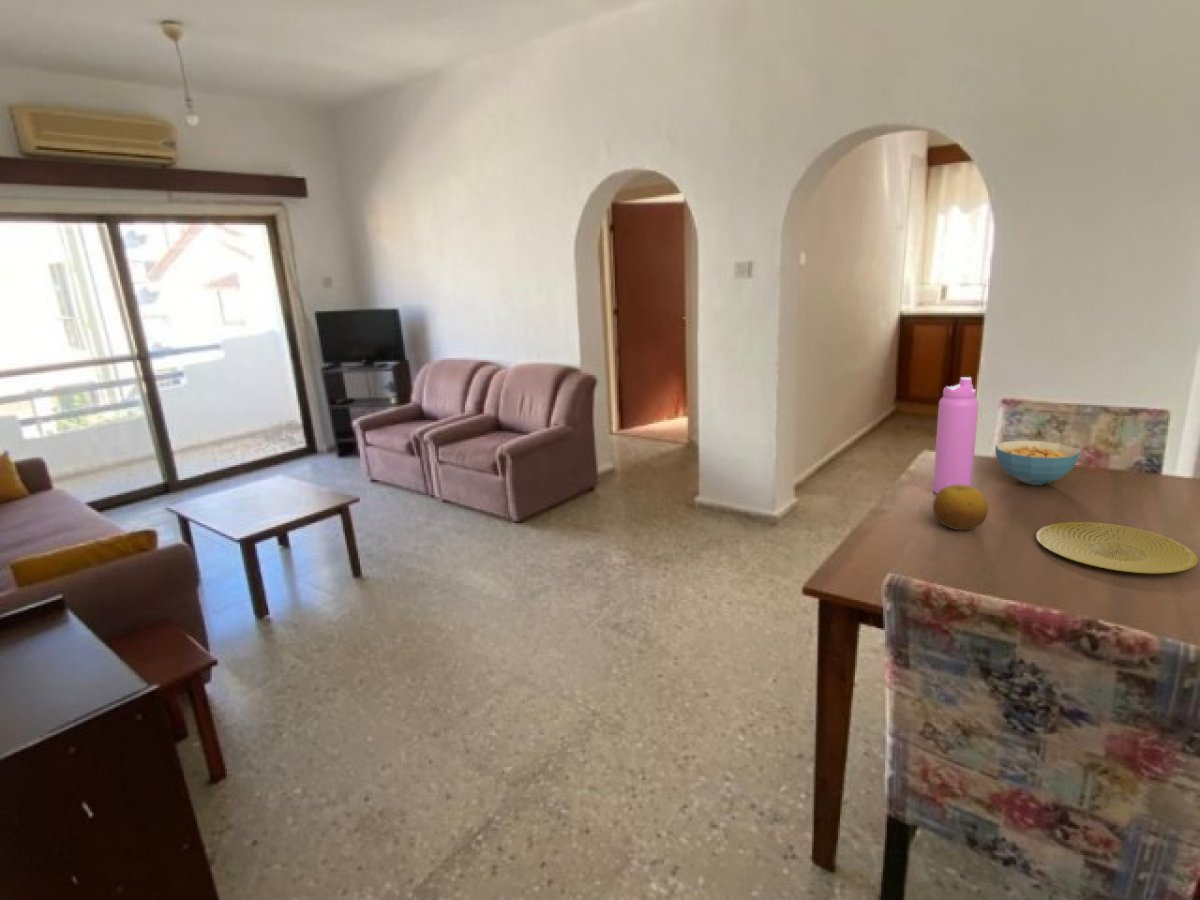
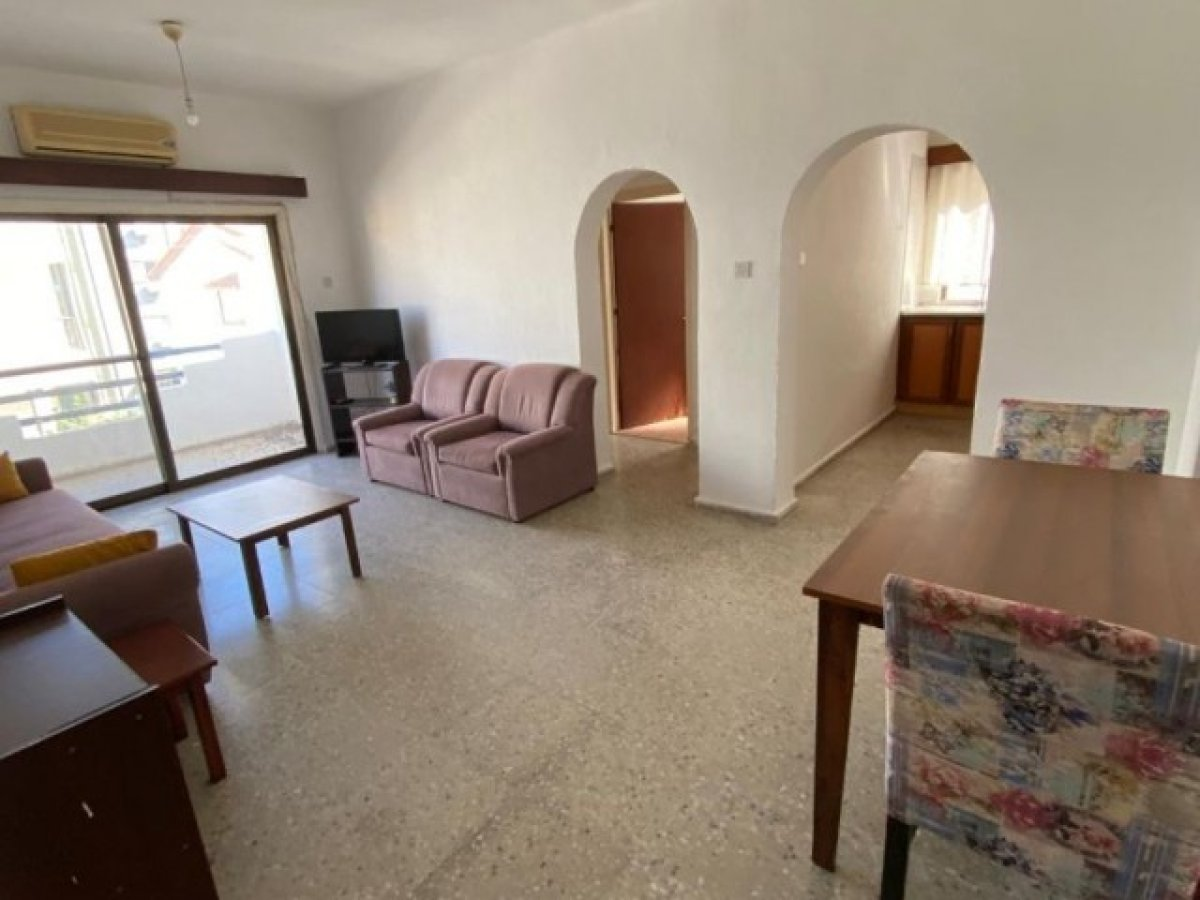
- water bottle (955, 436)
- fruit (960, 507)
- plate (1111, 547)
- cereal bowl (1034, 465)
